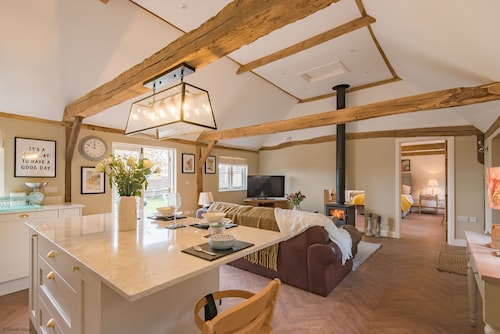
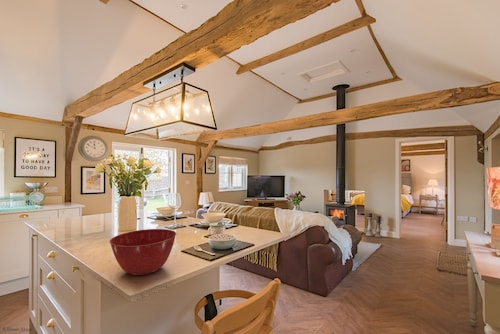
+ mixing bowl (144, 252)
